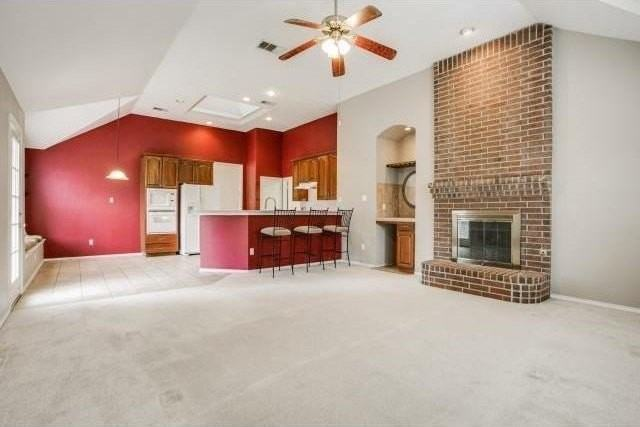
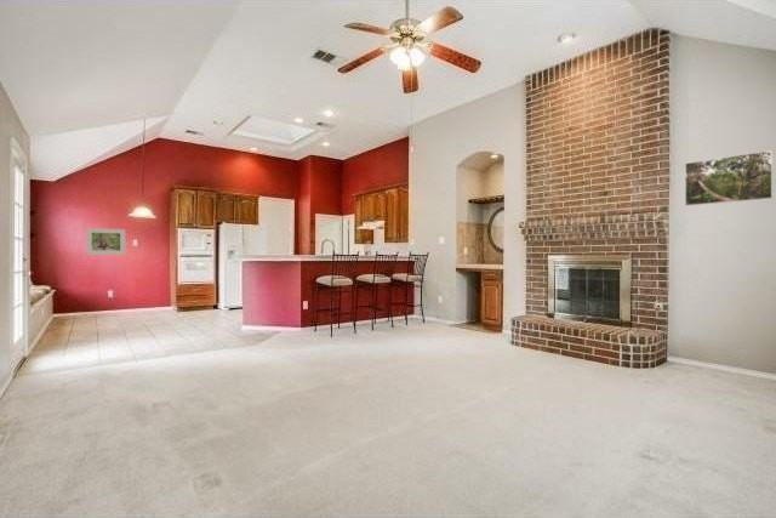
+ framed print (105, 241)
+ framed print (725, 180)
